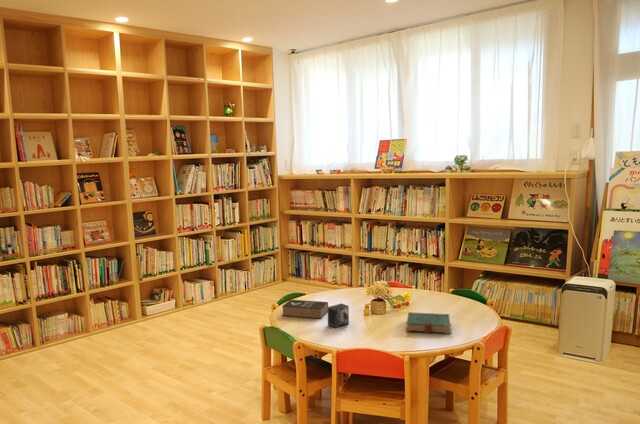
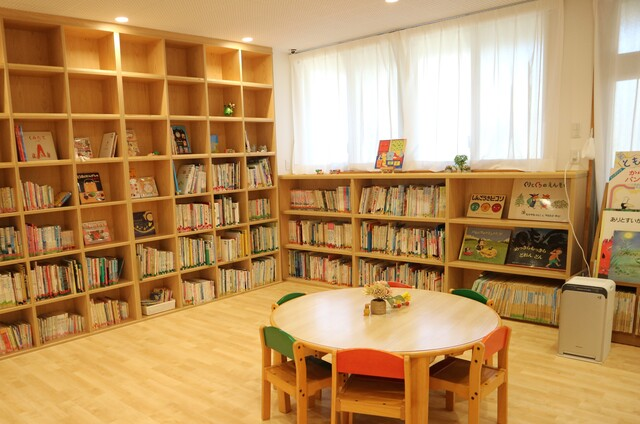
- book (427, 322)
- book (305, 308)
- small box (338, 315)
